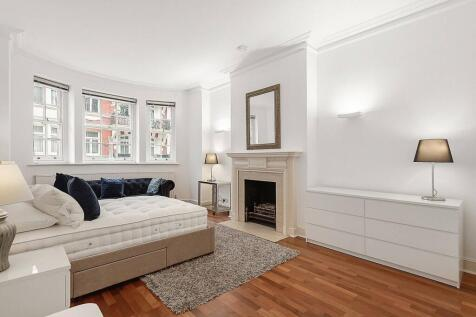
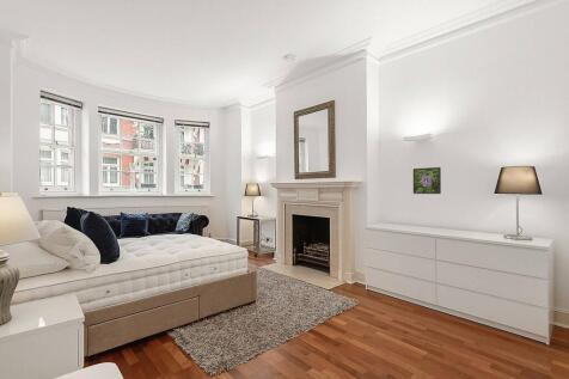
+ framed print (426, 181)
